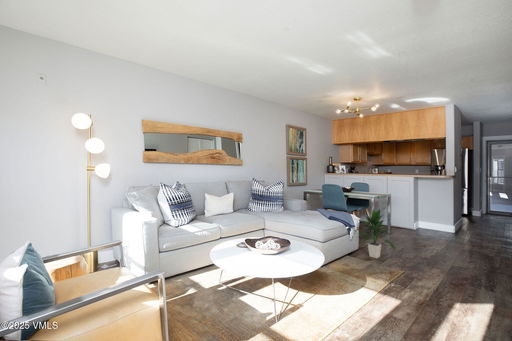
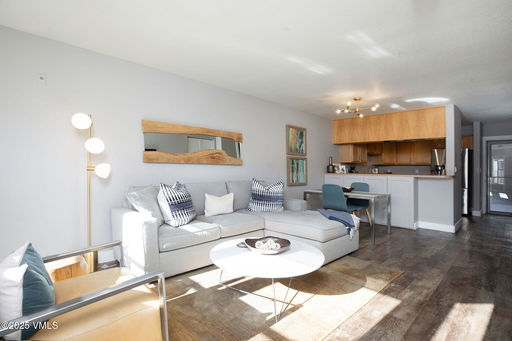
- indoor plant (375, 233)
